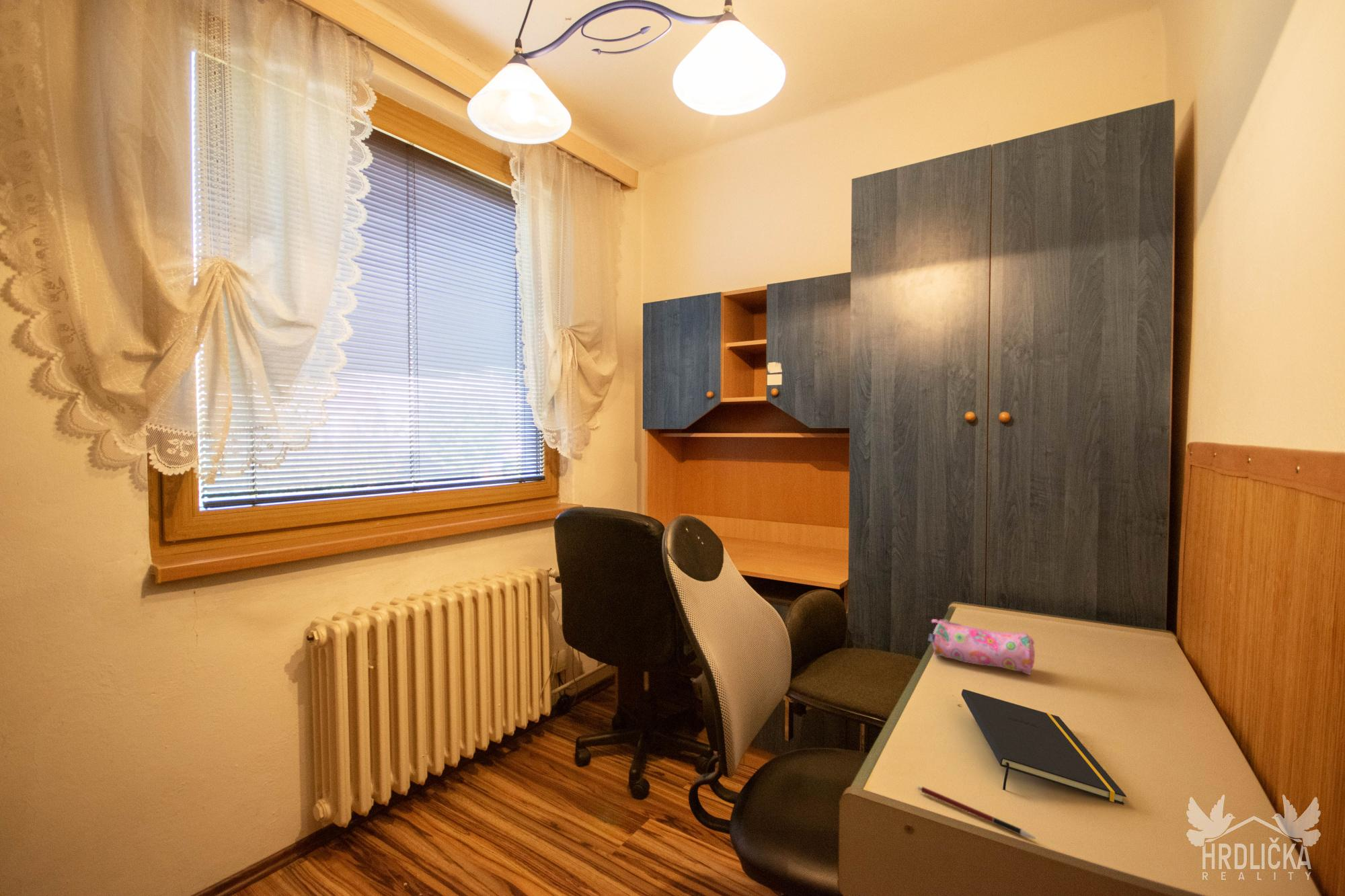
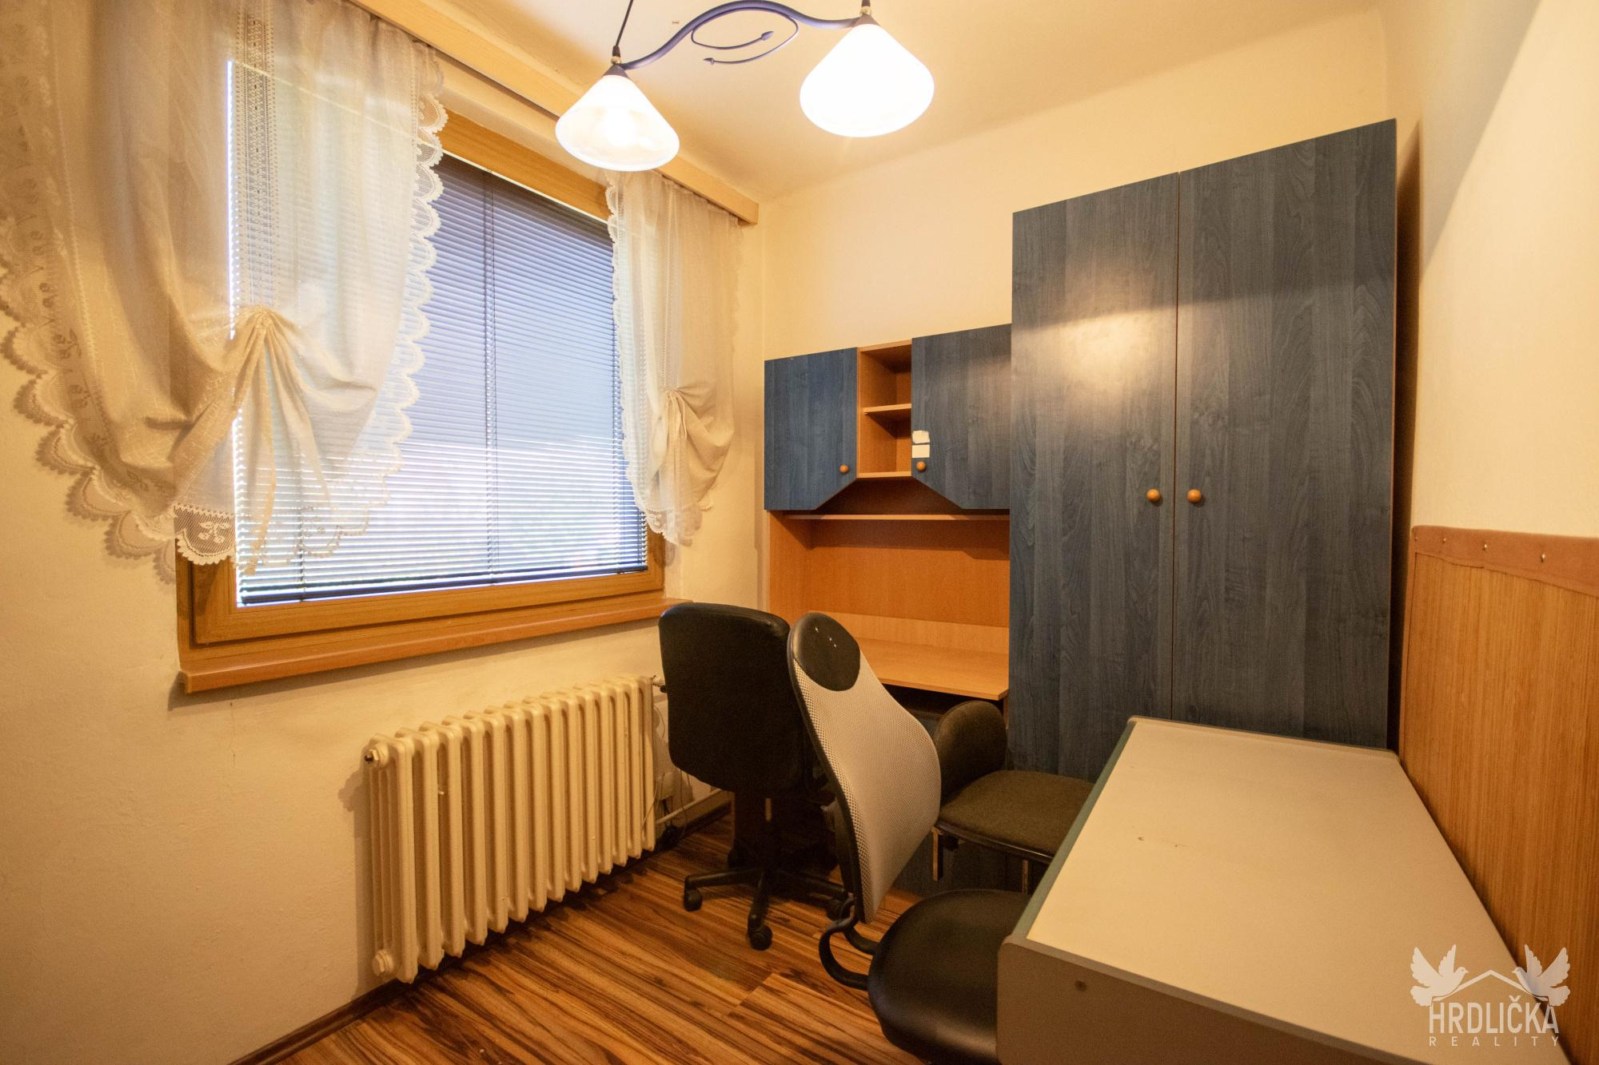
- pen (973, 811)
- notepad (1032, 739)
- pencil case (981, 645)
